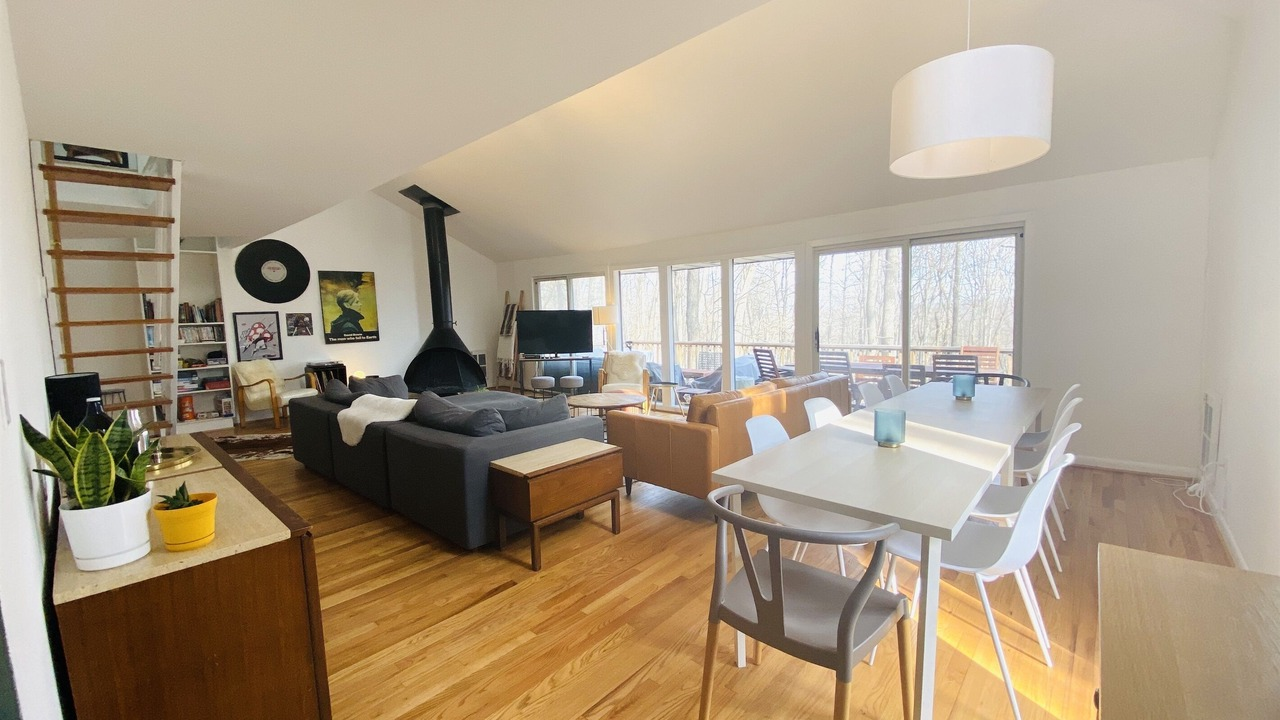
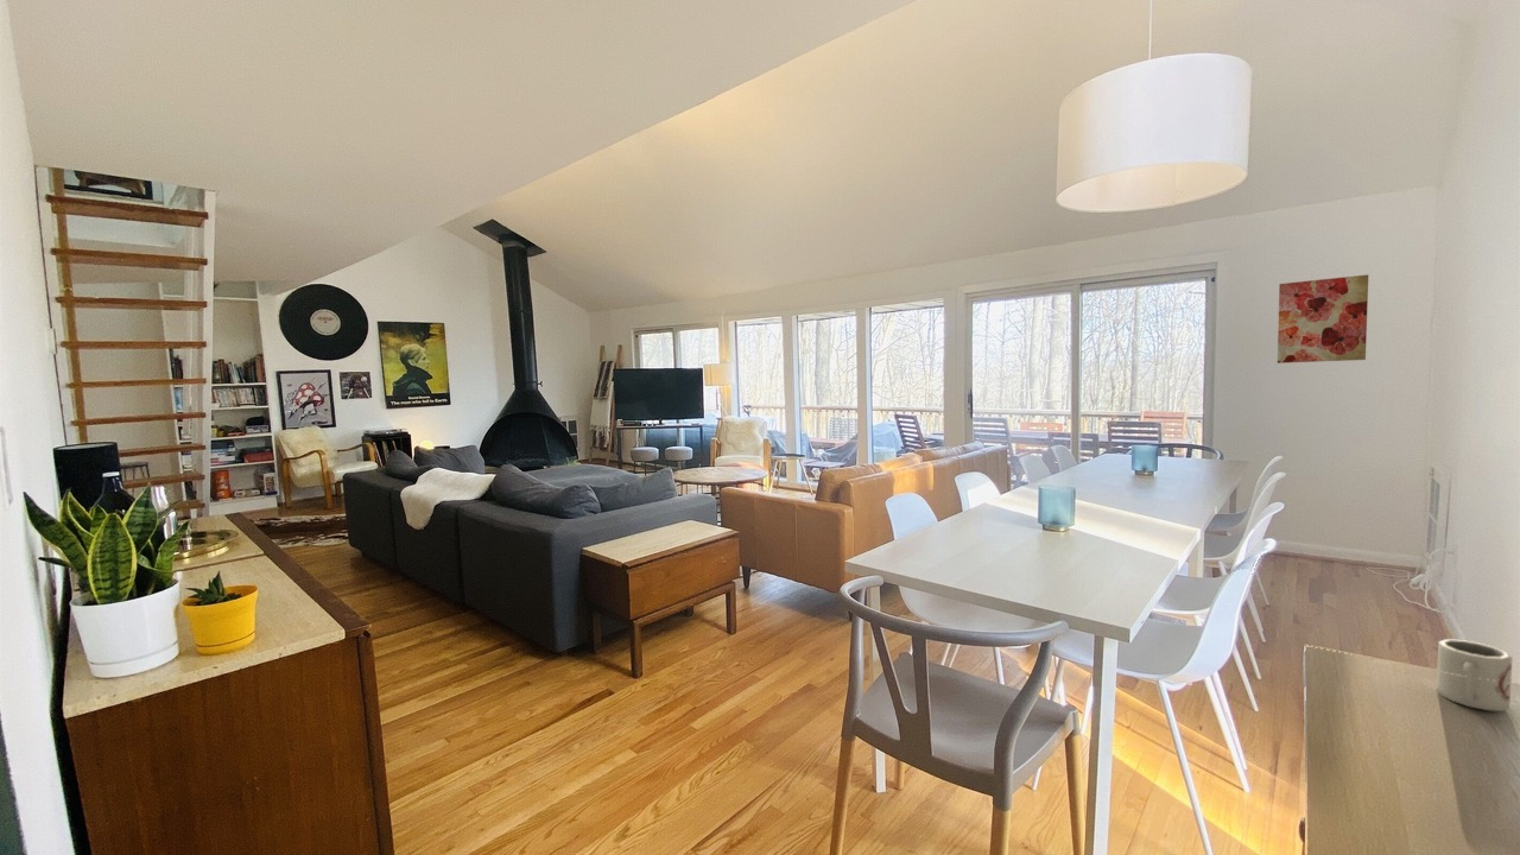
+ wall art (1320, 321)
+ cup (1471, 676)
